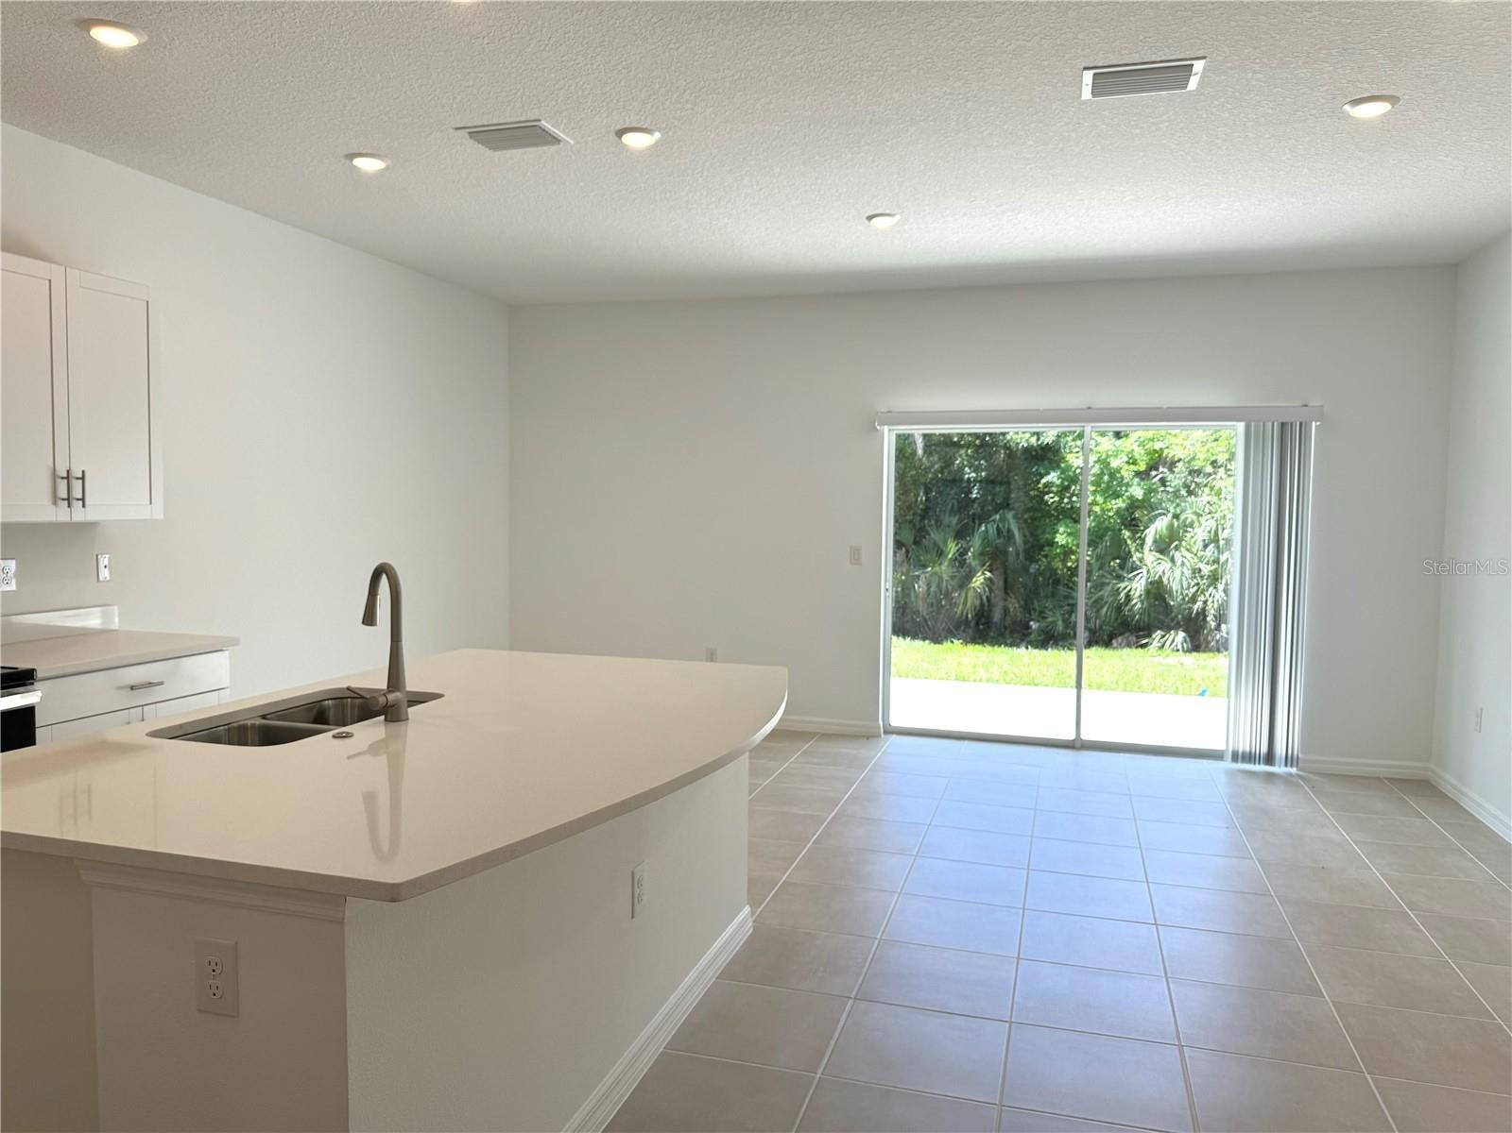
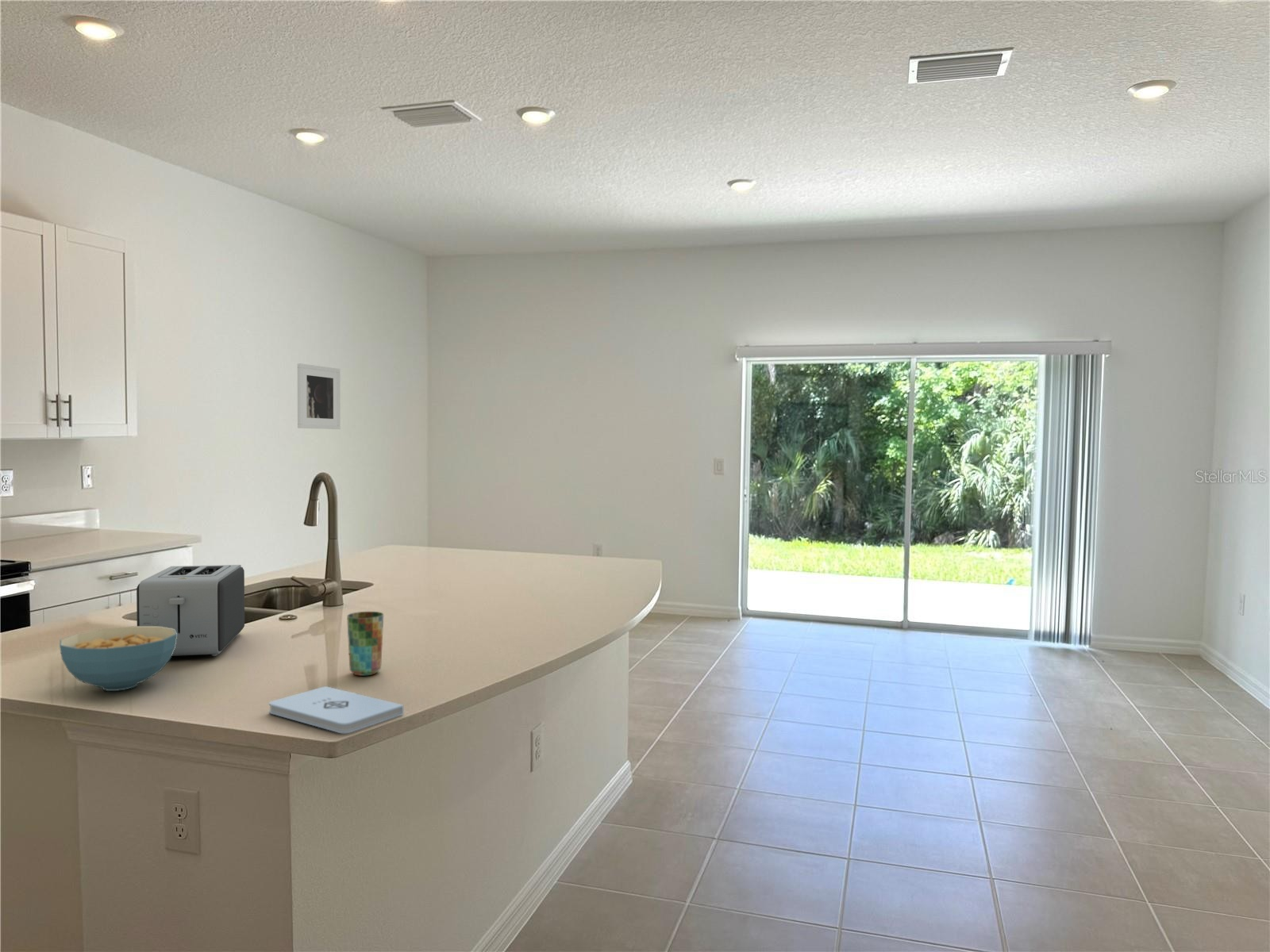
+ toaster (193, 610)
+ cereal bowl (120, 662)
+ cup (365, 643)
+ notepad (334, 708)
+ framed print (319, 397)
